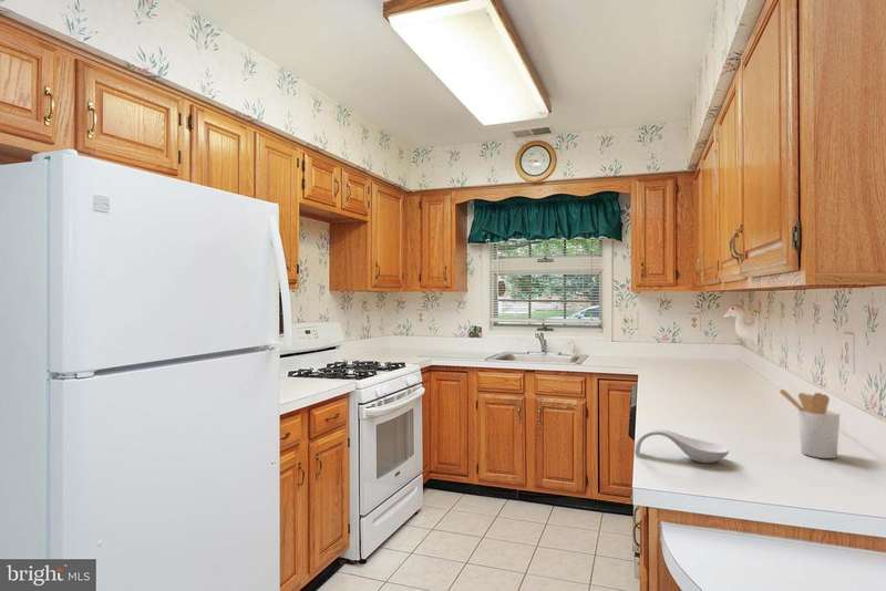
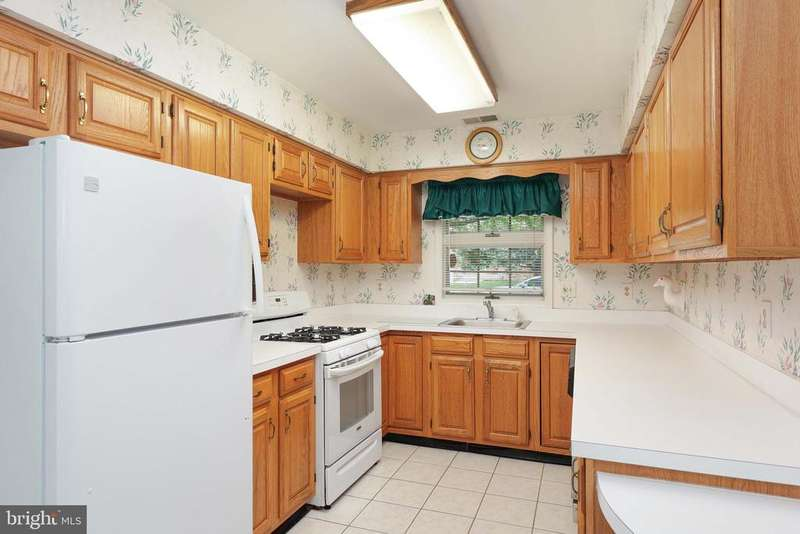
- spoon rest (680, 444)
- utensil holder (807, 421)
